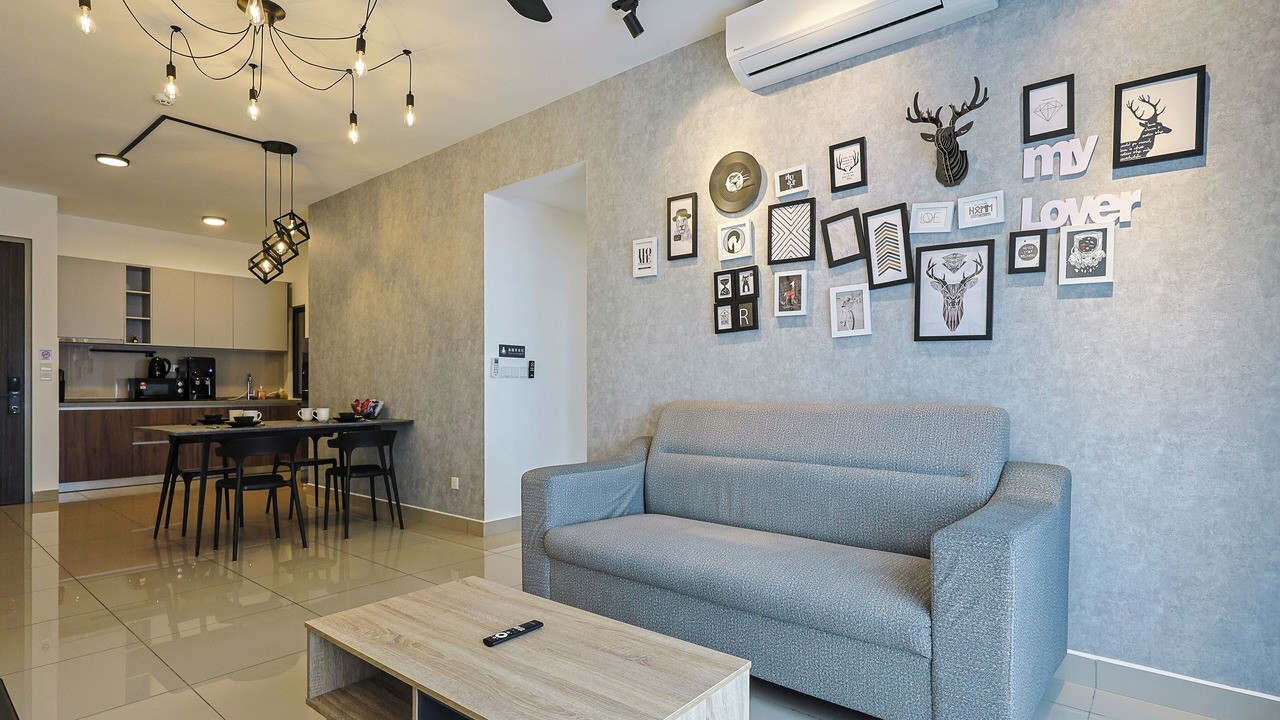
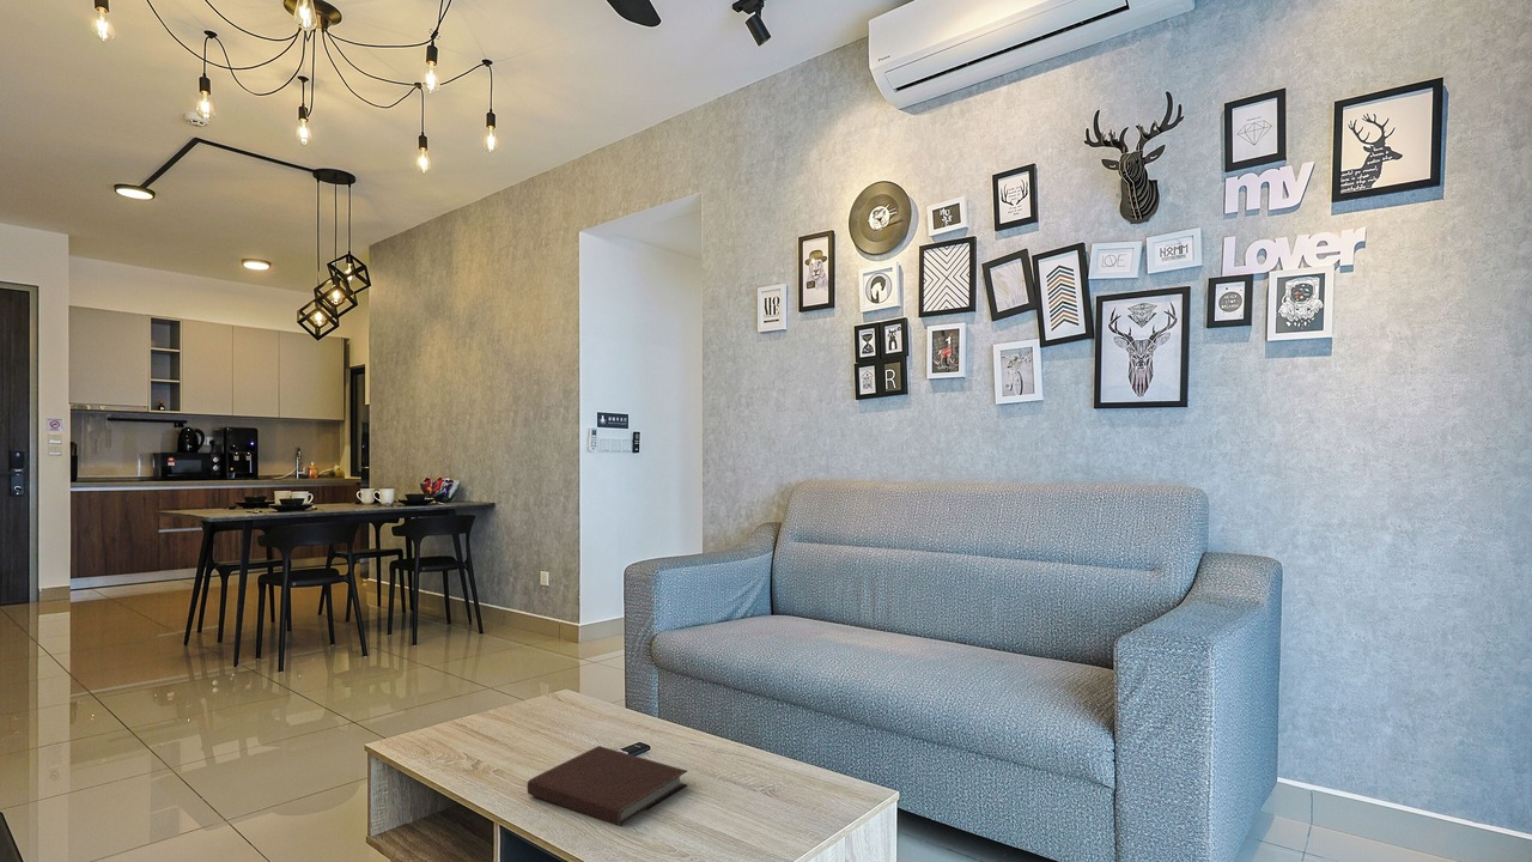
+ notebook (608, 783)
